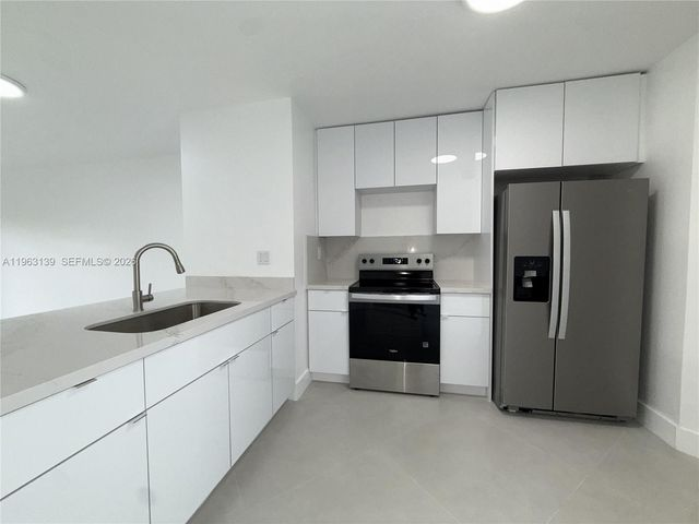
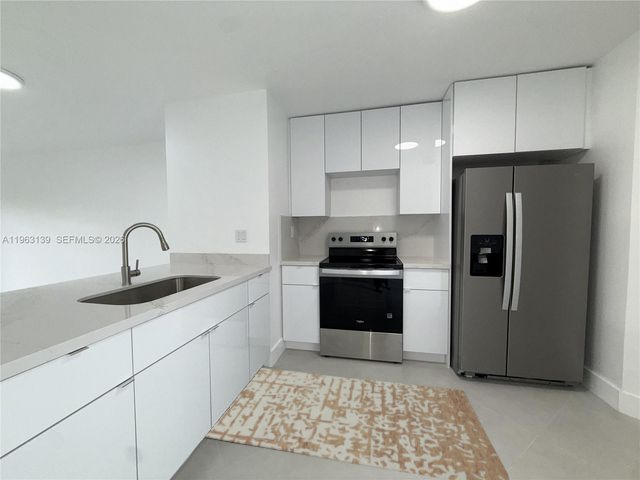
+ rug (286, 402)
